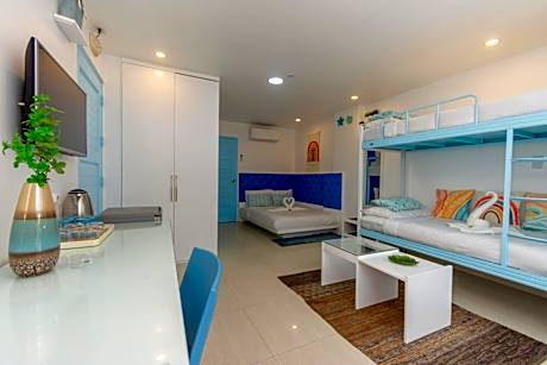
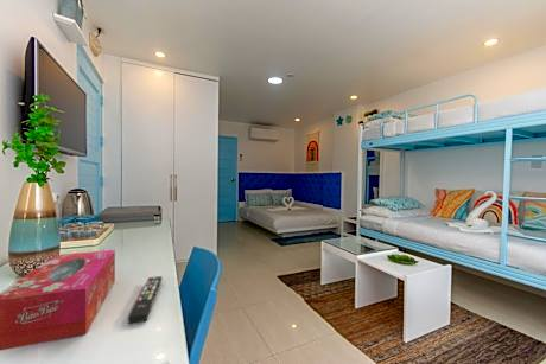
+ tissue box (68, 287)
+ remote control (147, 295)
